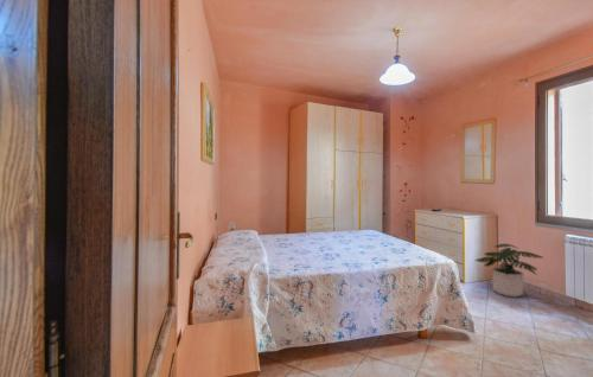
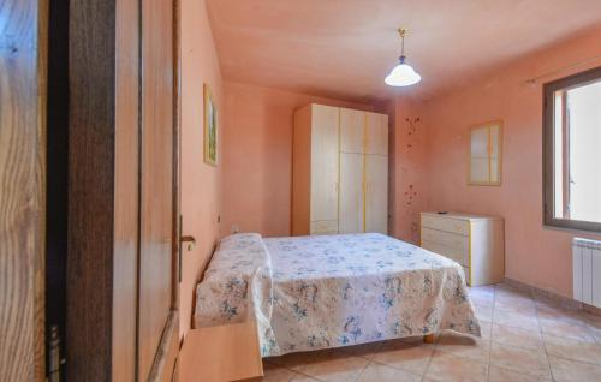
- potted plant (508, 269)
